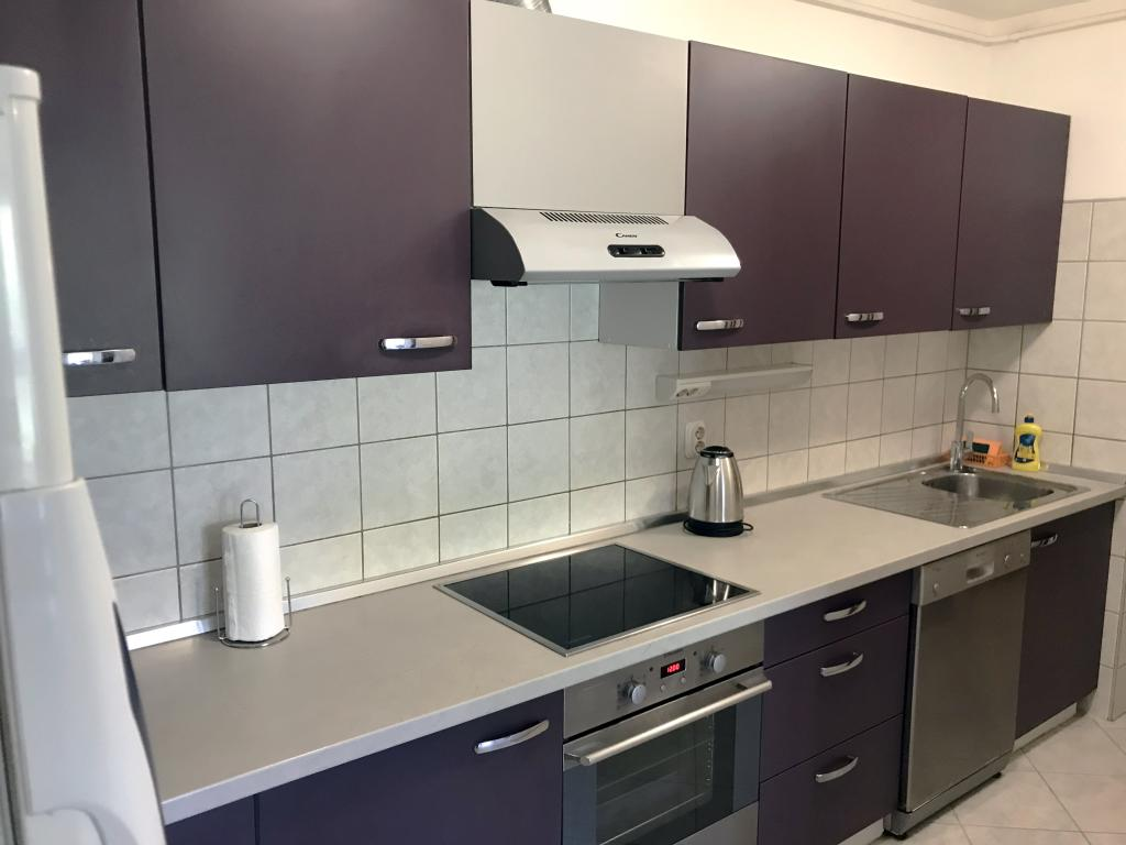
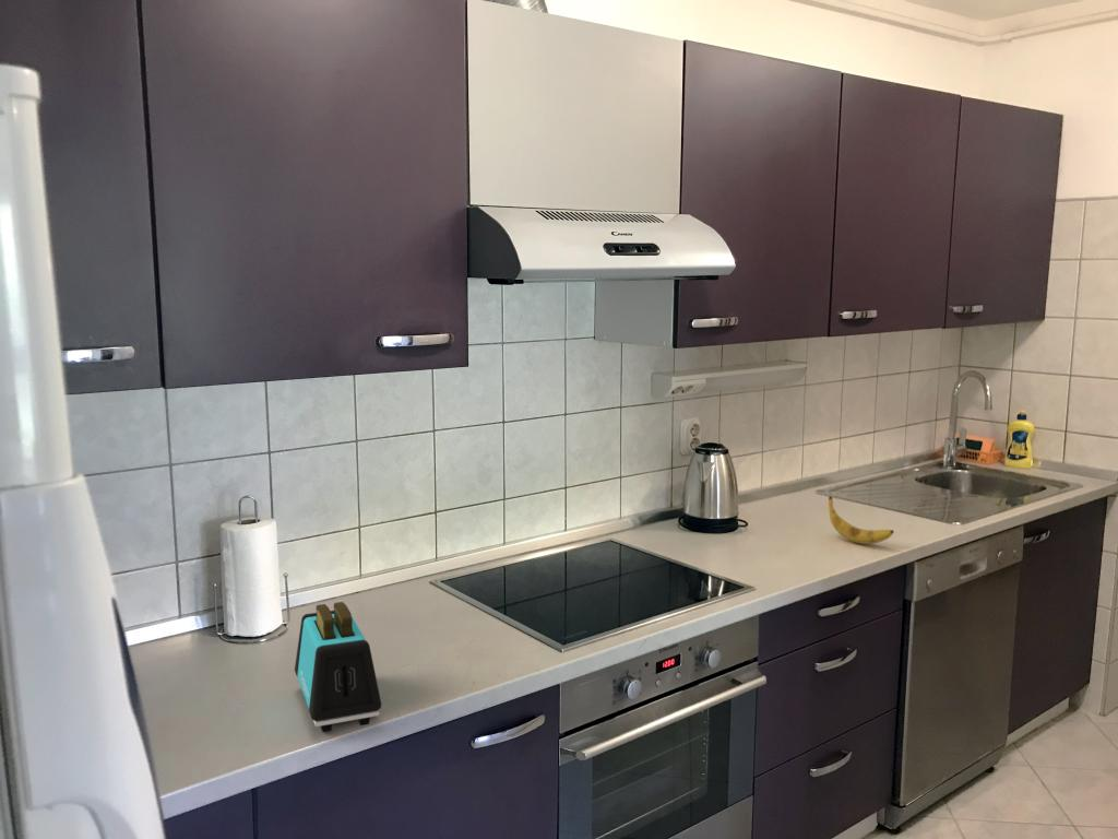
+ banana (857, 528)
+ toaster (335, 657)
